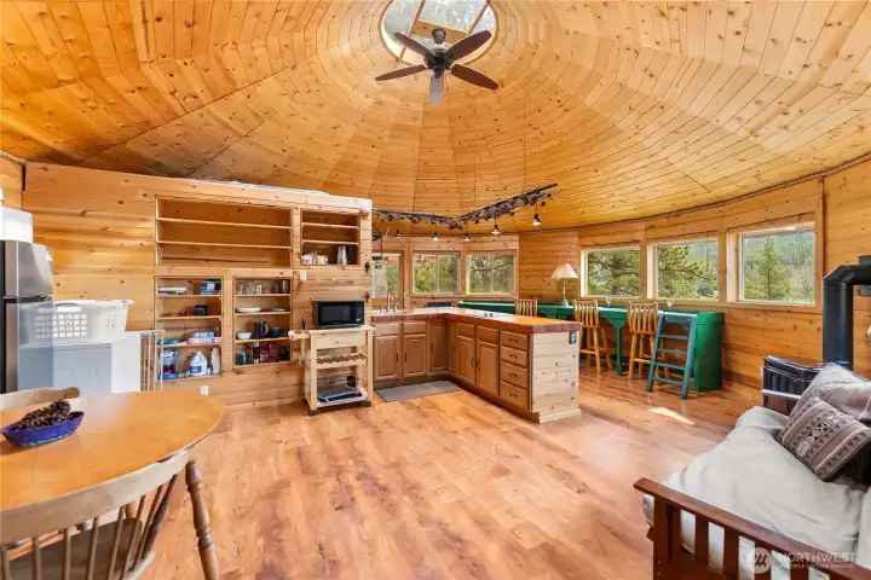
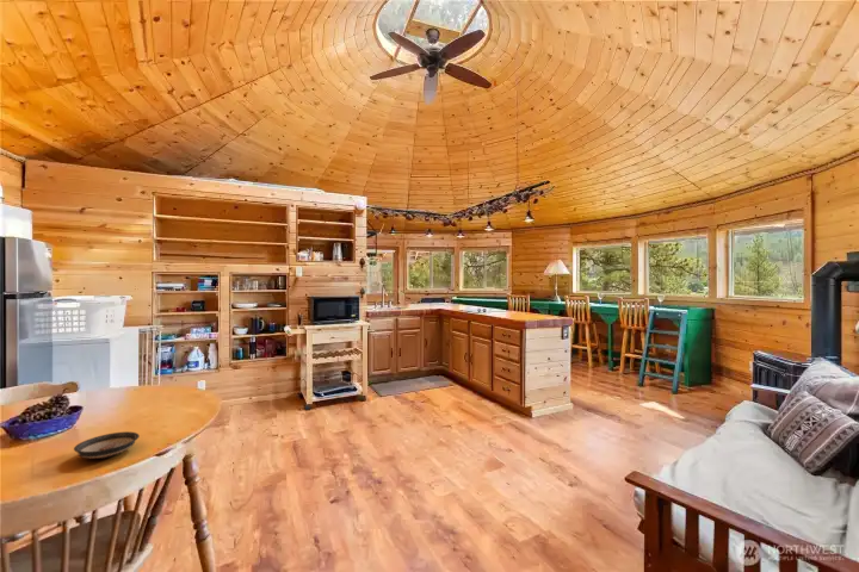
+ saucer (107, 447)
